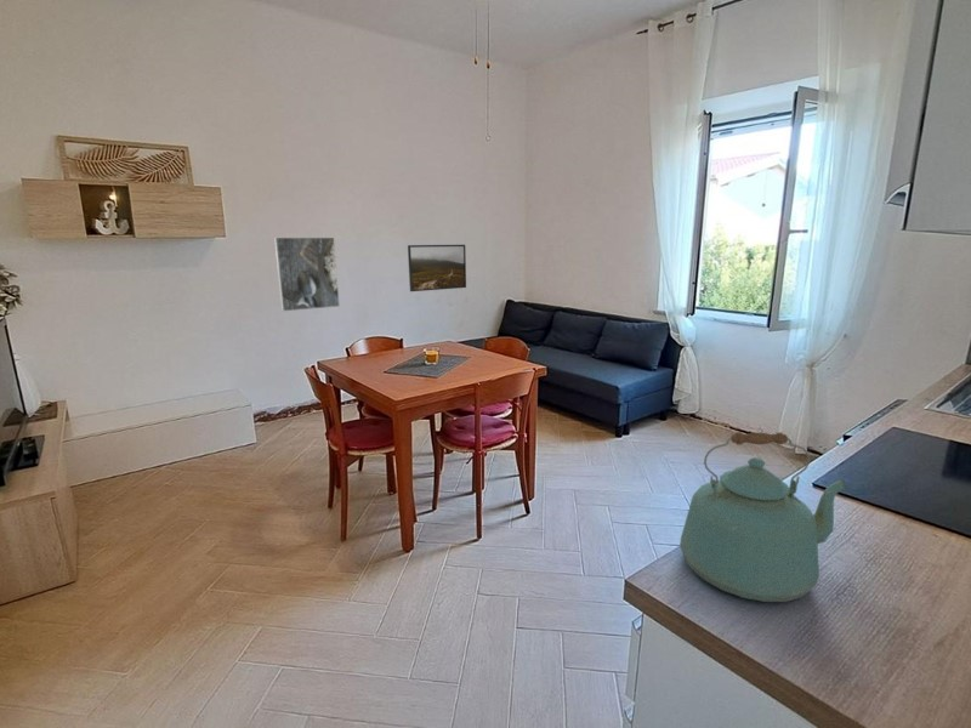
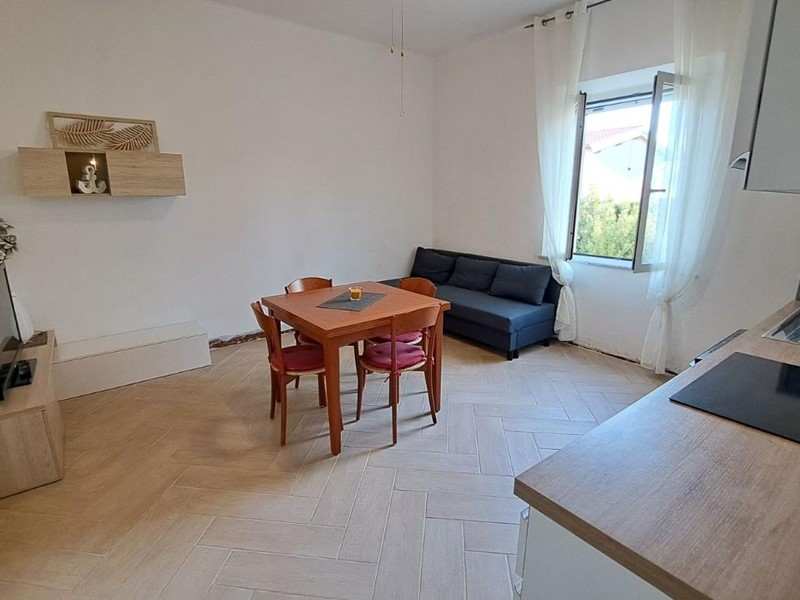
- kettle (765, 502)
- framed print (438, 267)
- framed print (308, 273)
